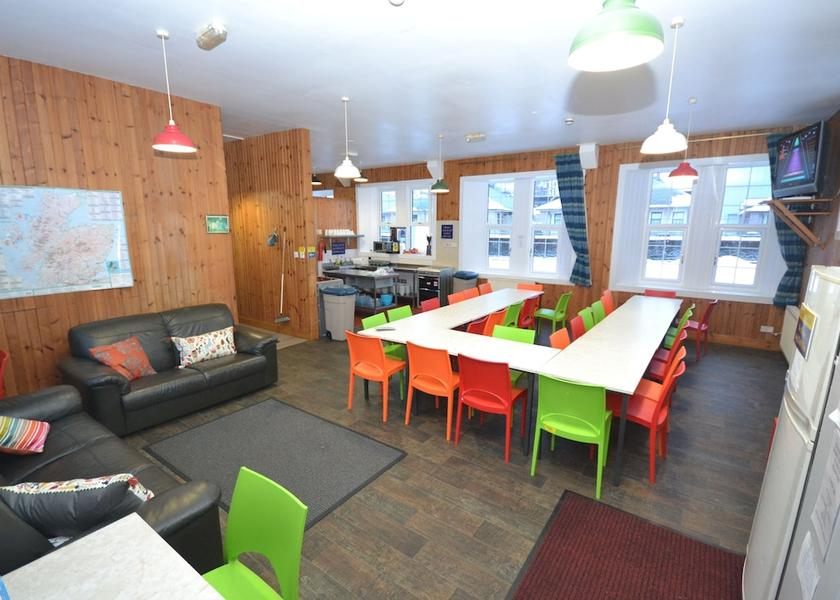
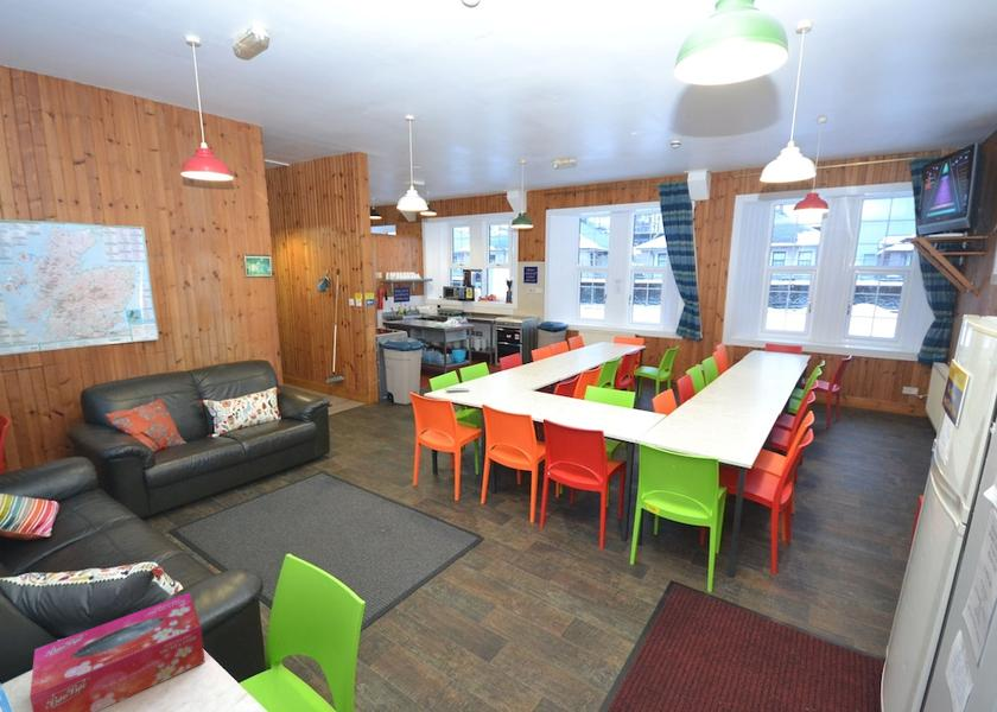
+ tissue box (123, 655)
